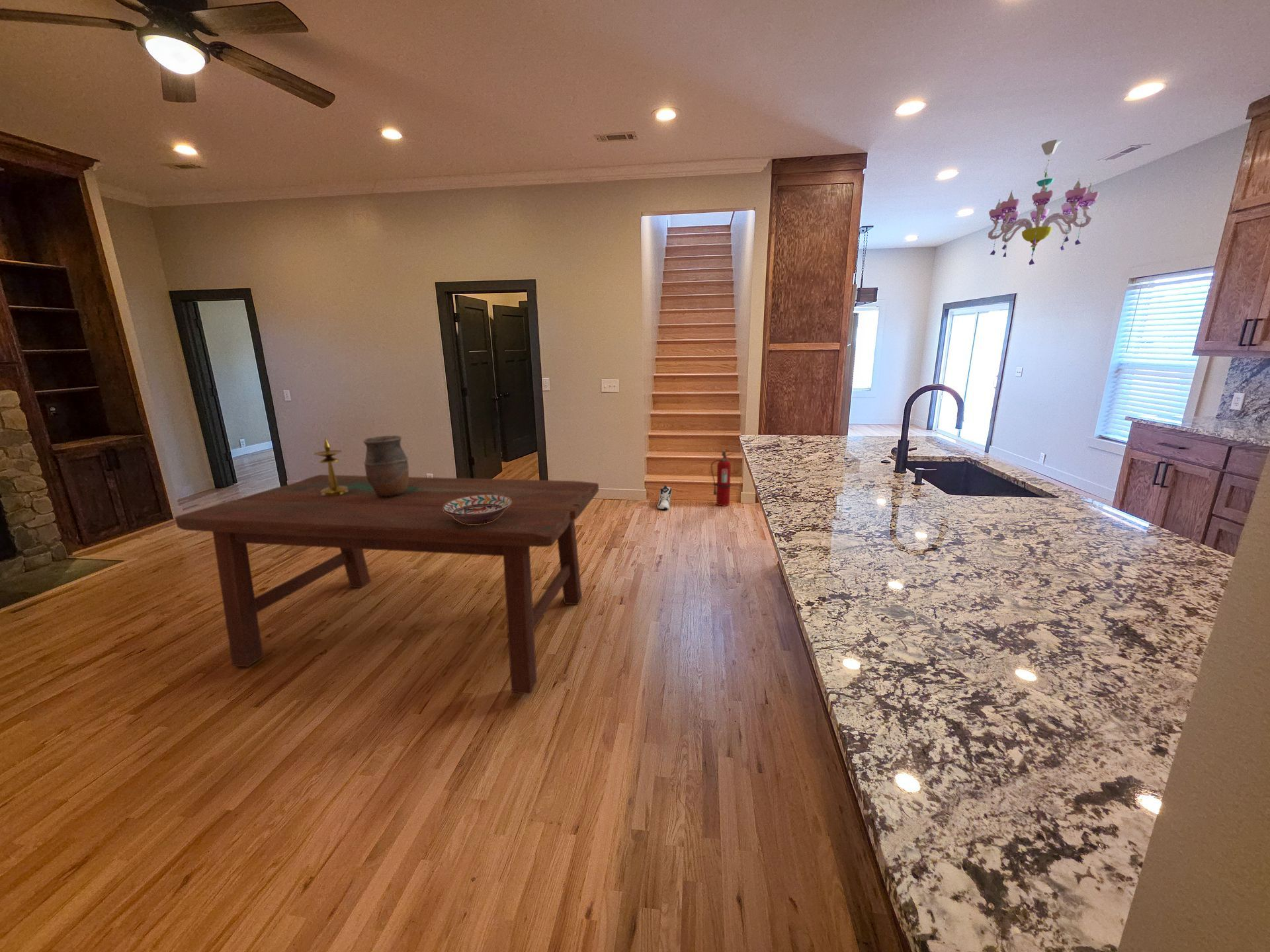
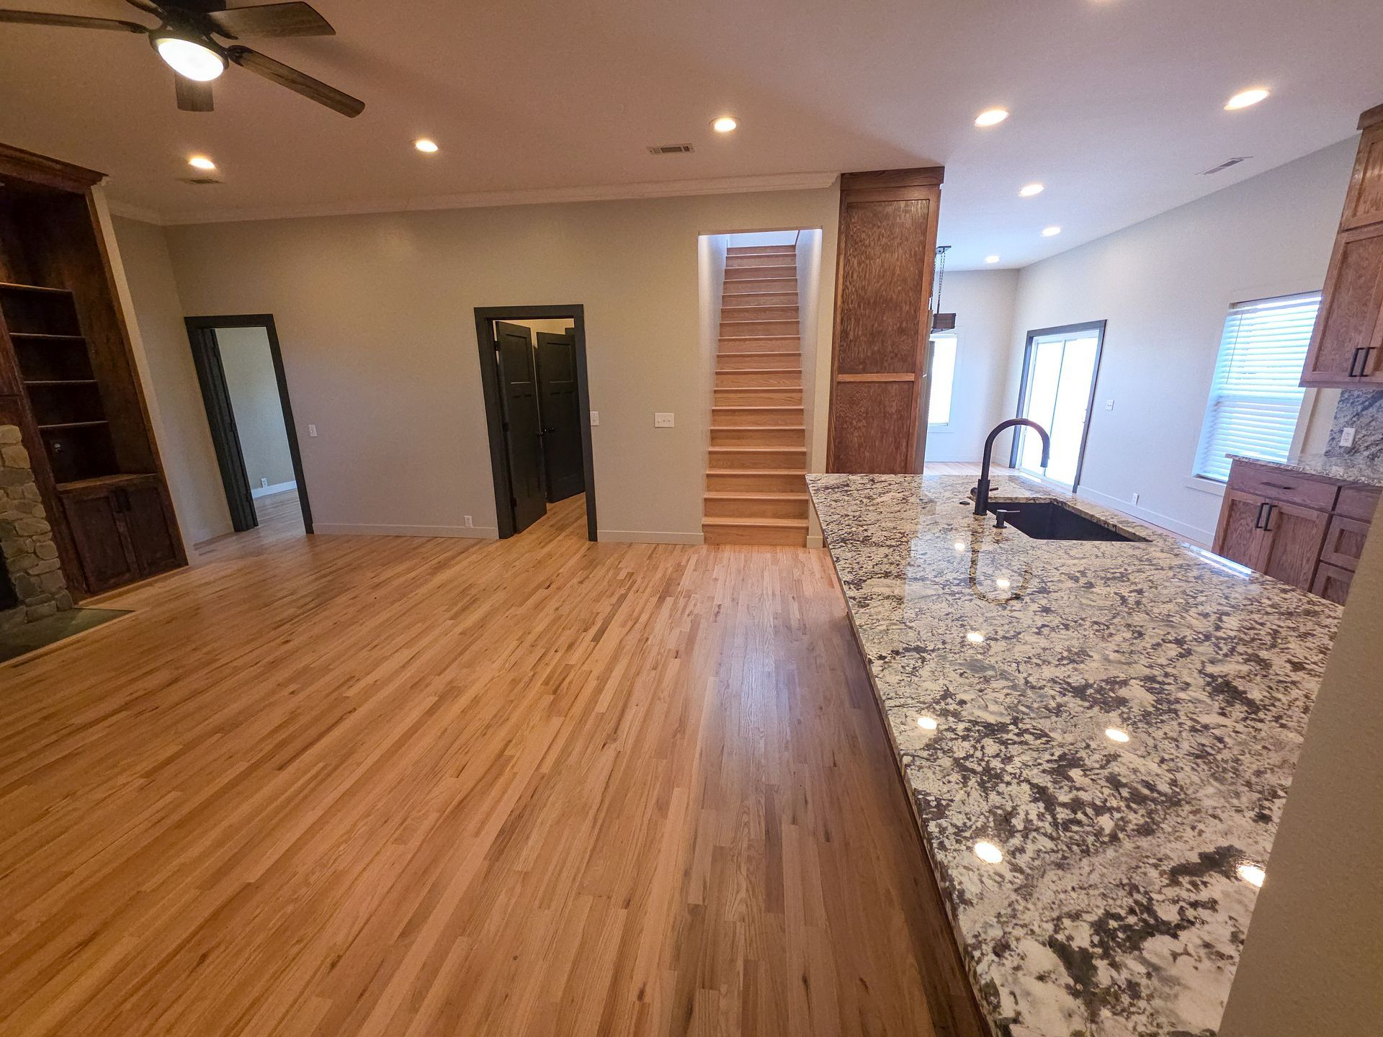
- chandelier (1040, 206)
- vase (387, 466)
- dining table (417, 551)
- sneaker (664, 496)
- fire extinguisher (722, 479)
- decorative bowl (478, 511)
- candlestick (330, 465)
